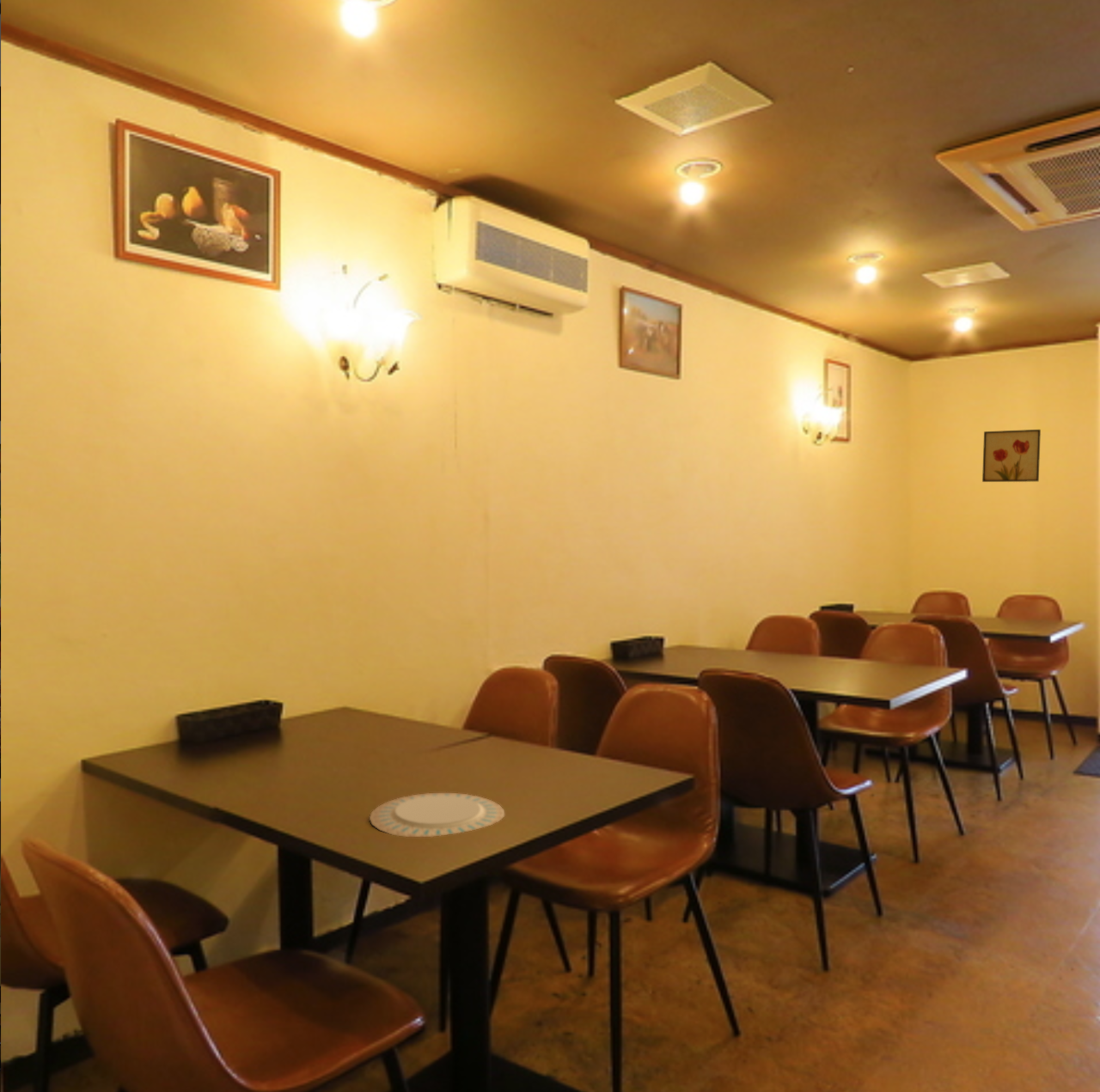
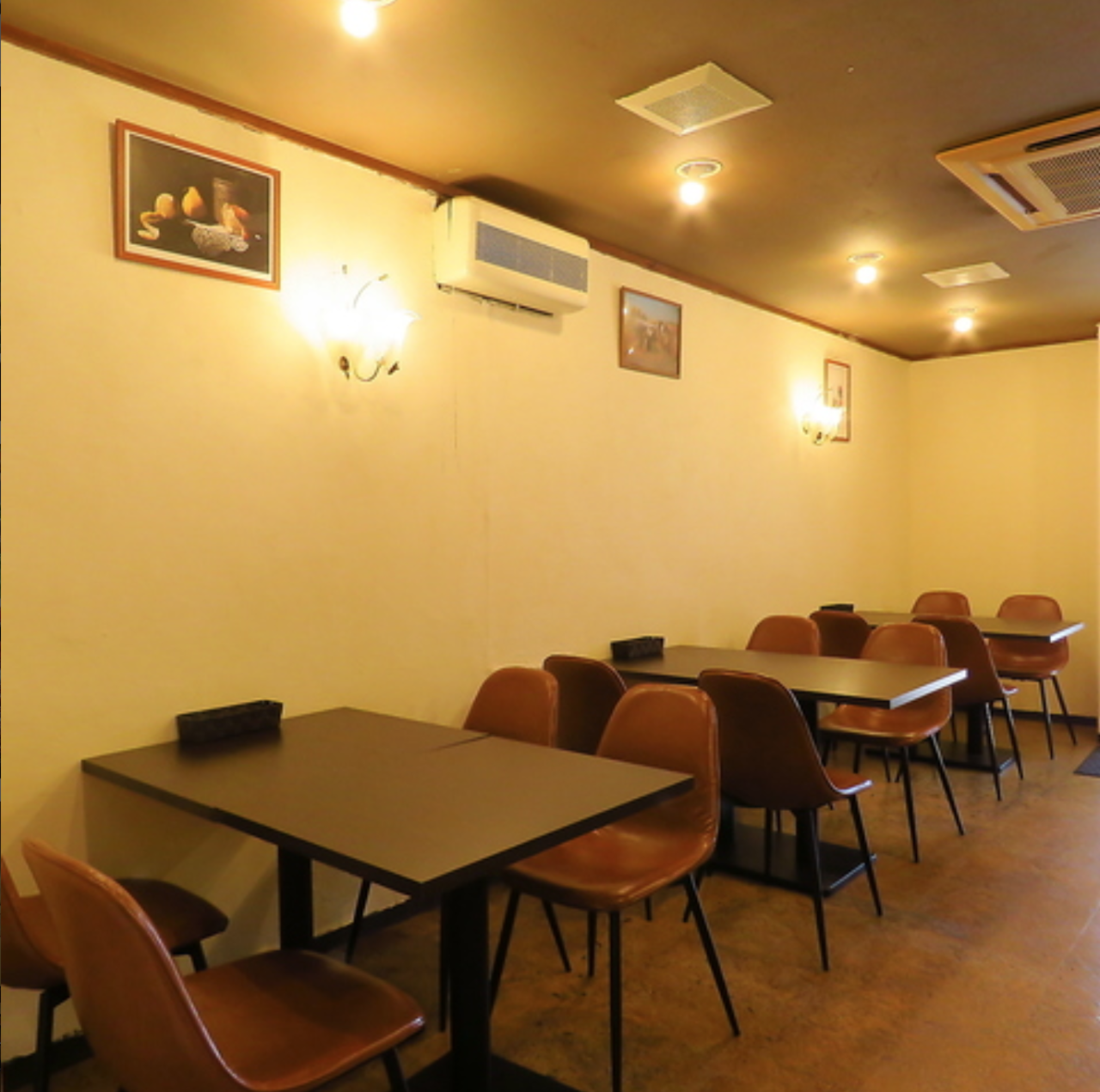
- wall art (1011, 456)
- chinaware (437, 811)
